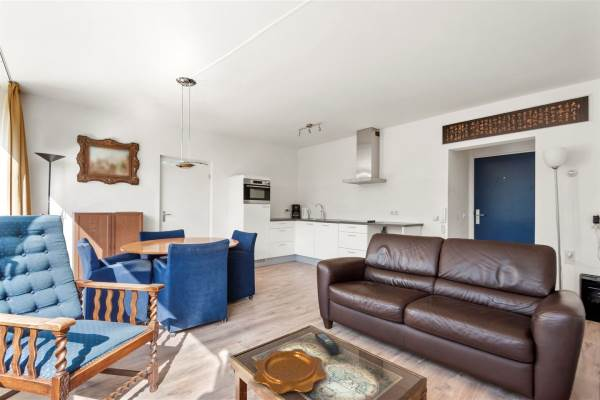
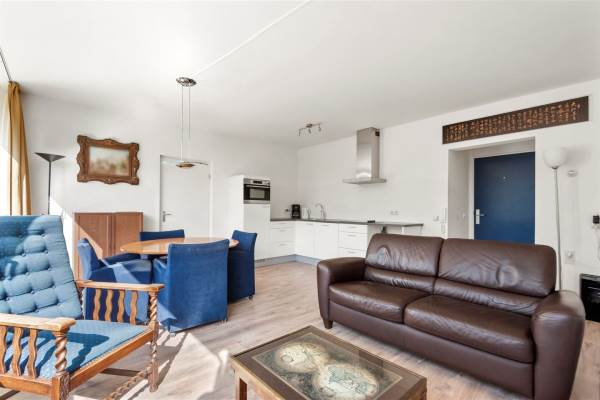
- remote control (326, 342)
- decorative bowl (289, 368)
